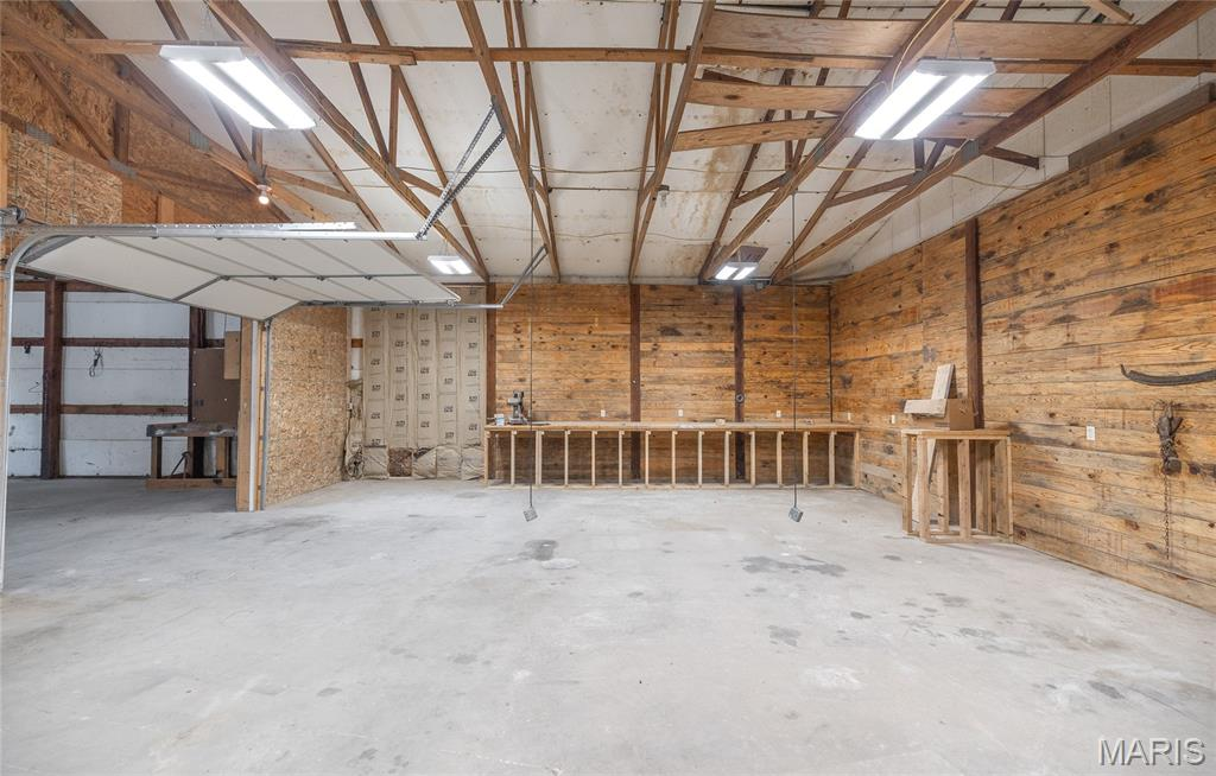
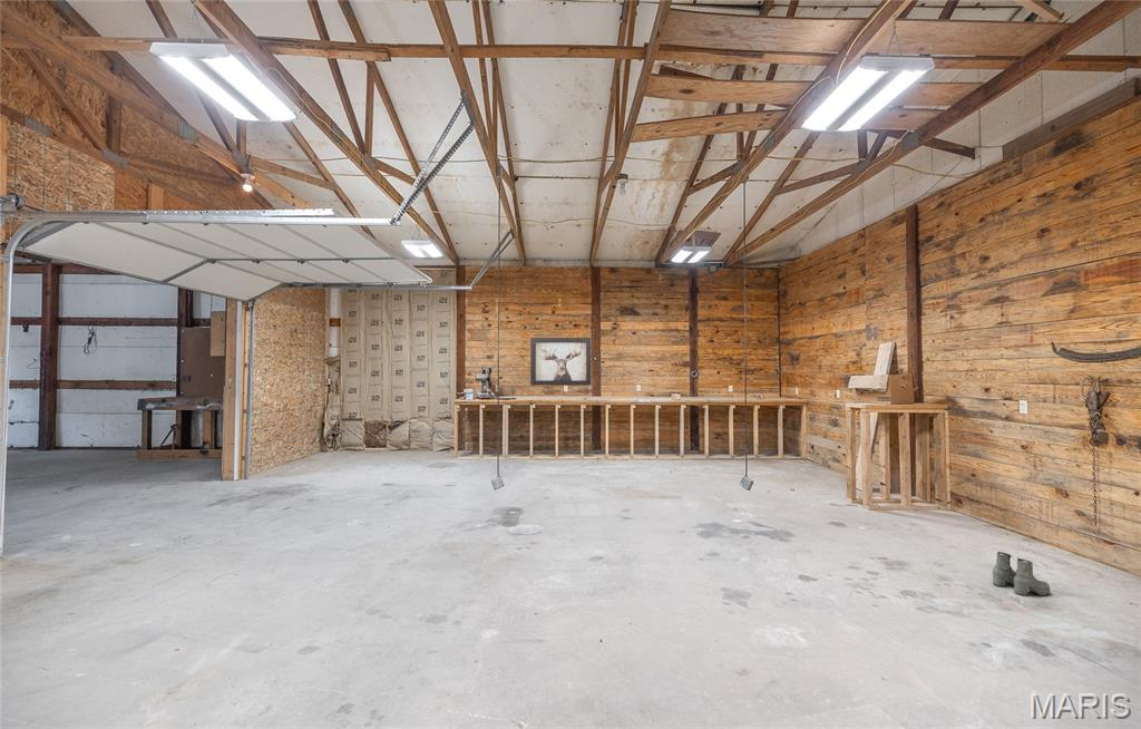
+ wall art (560, 361)
+ boots (1020, 572)
